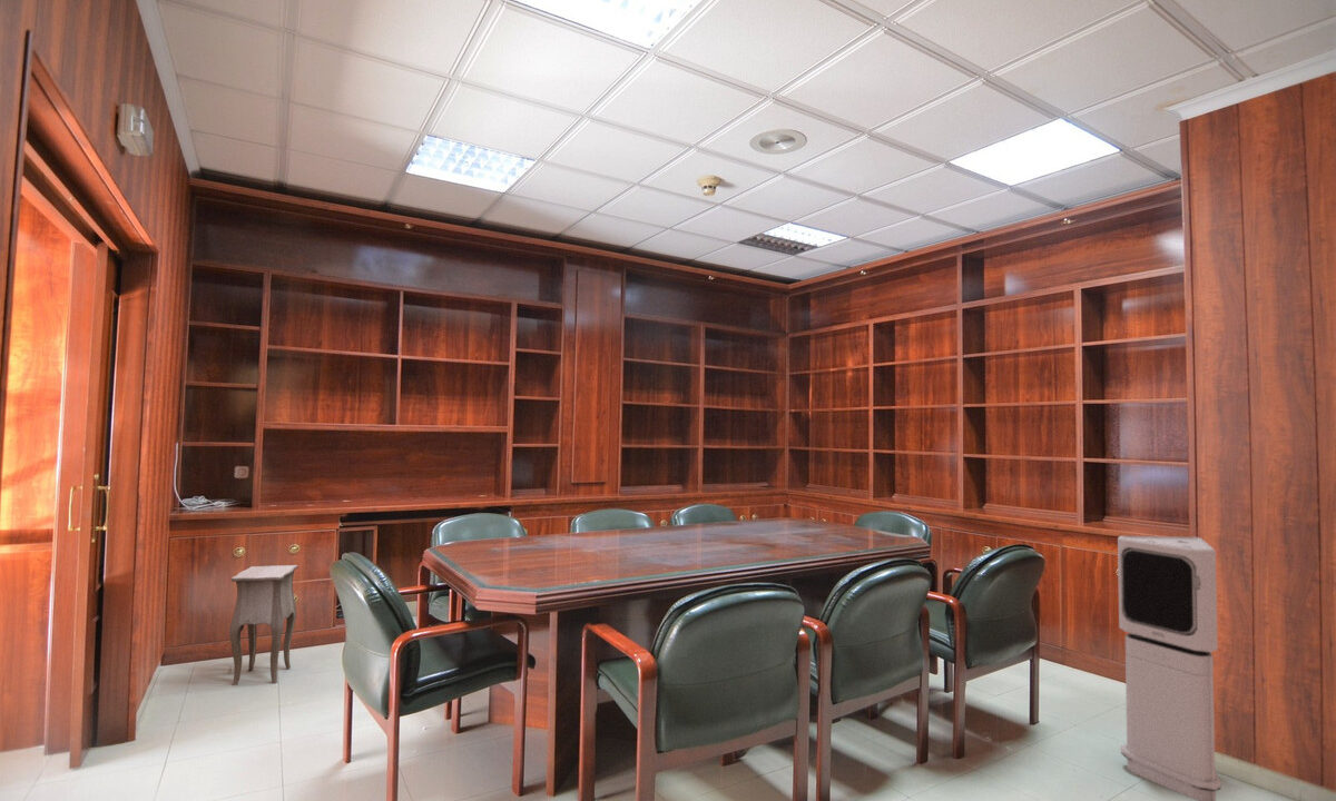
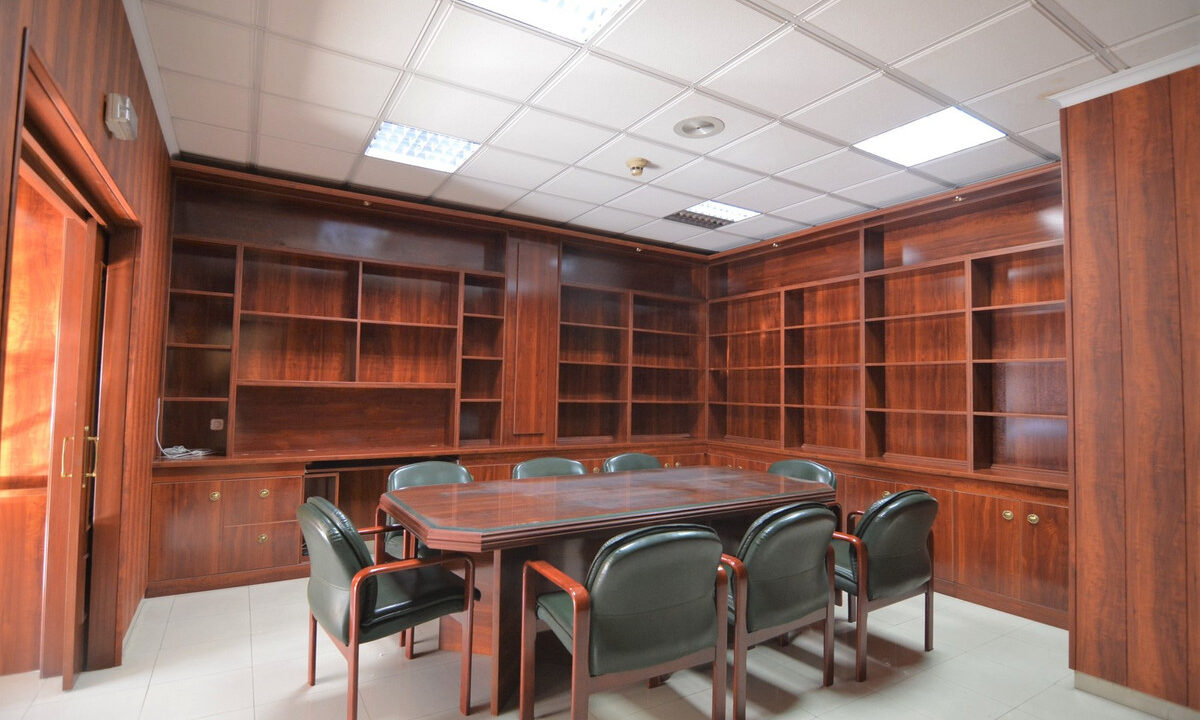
- air purifier (1179, 657)
- side table (264, 623)
